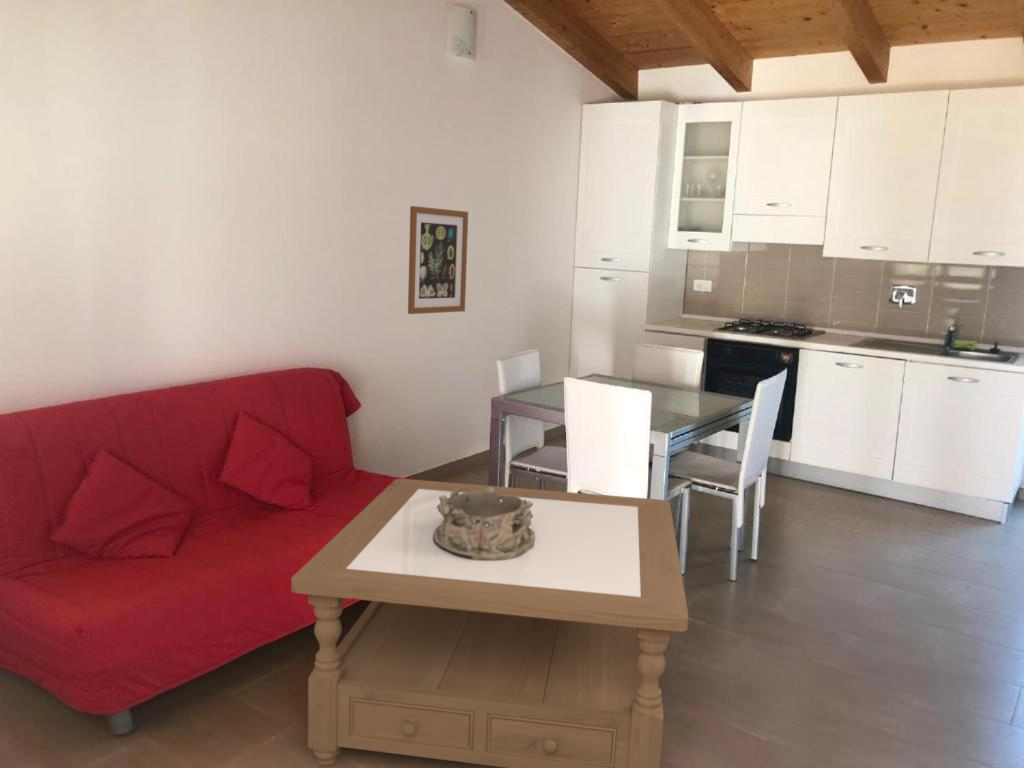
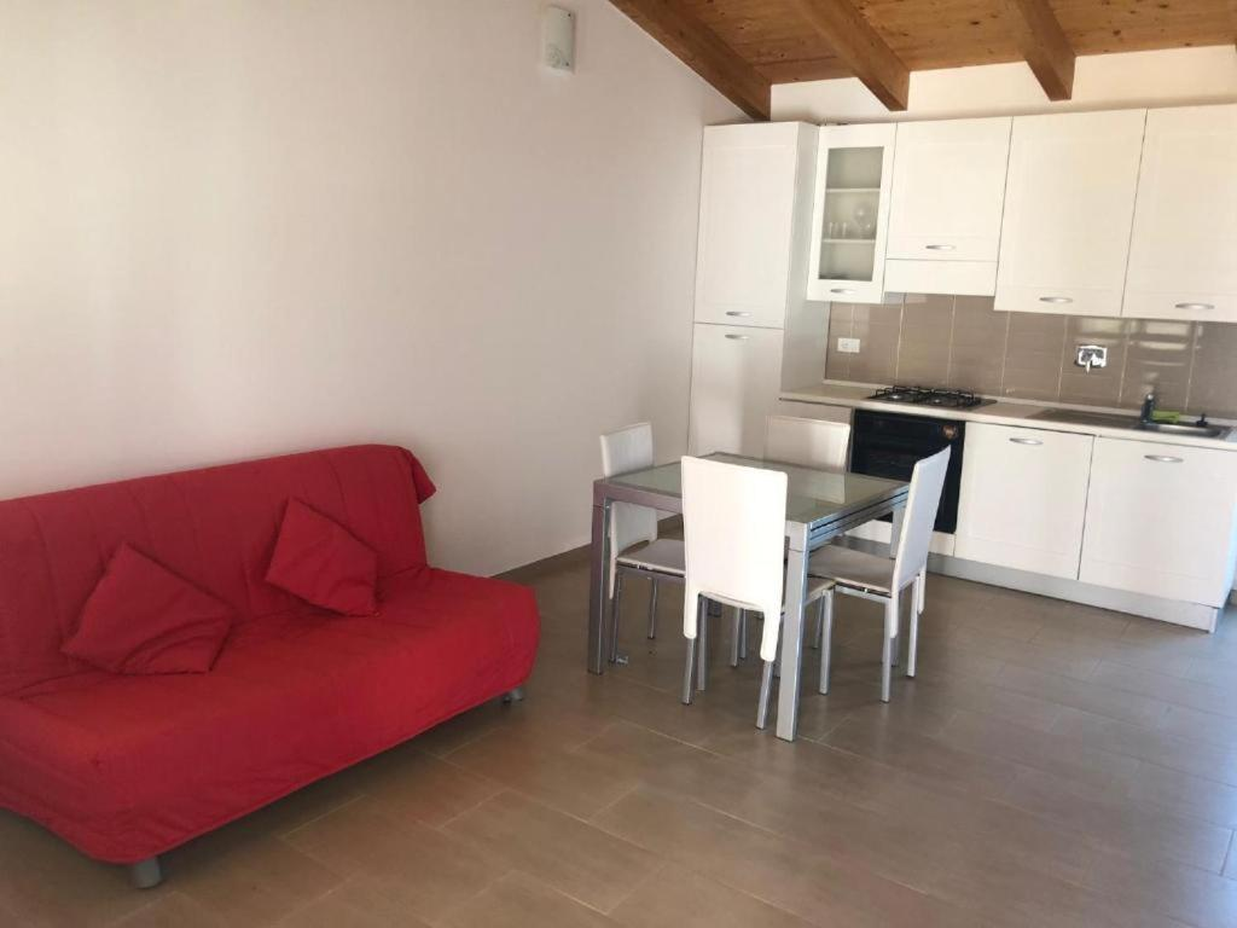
- wall art (439, 261)
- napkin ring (485, 518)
- coffee table (507, 616)
